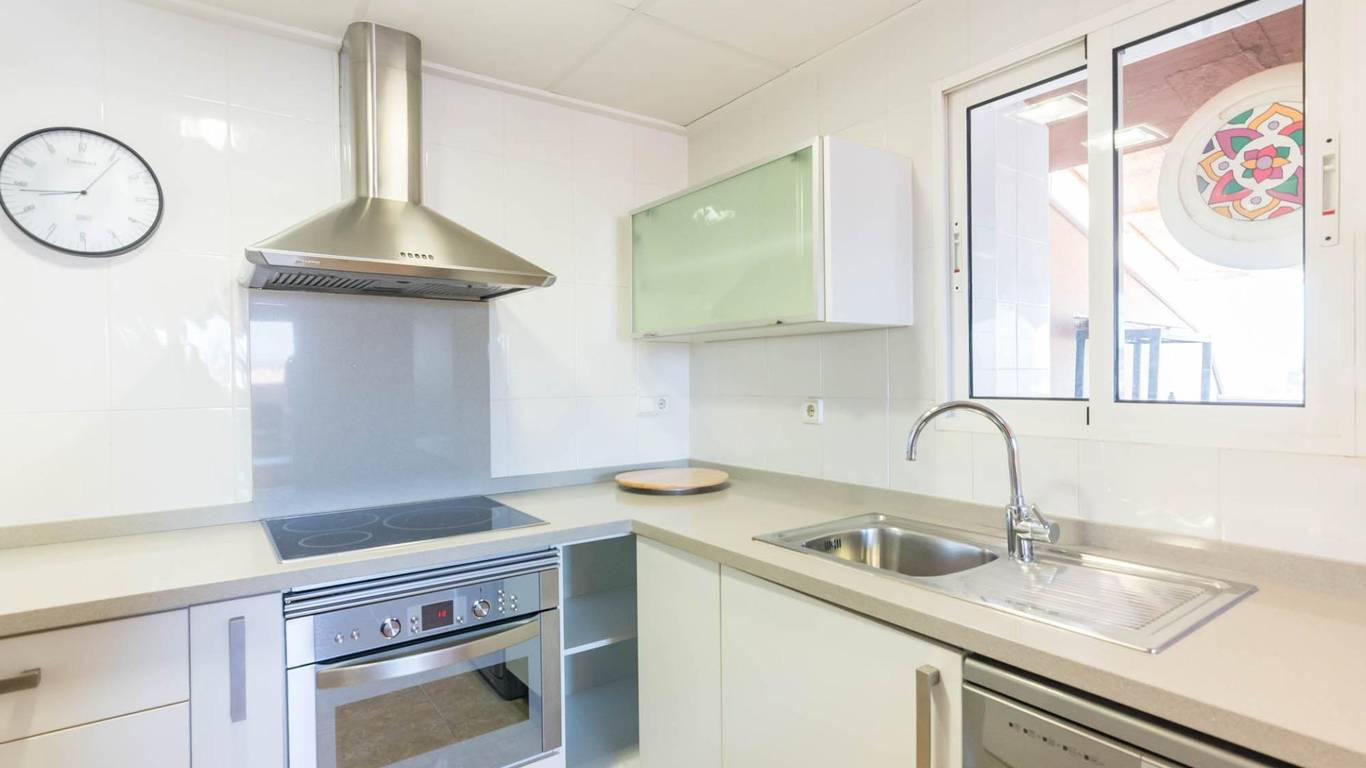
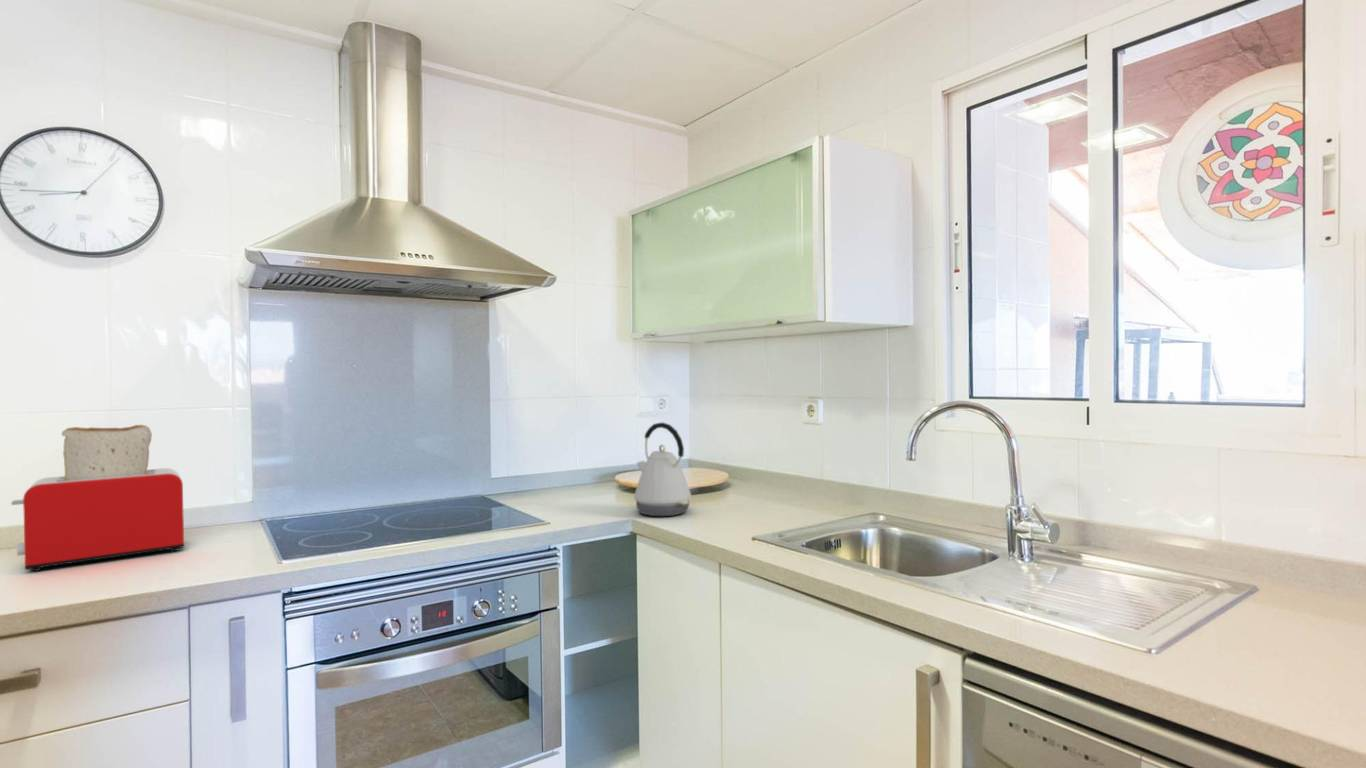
+ kettle (660, 467)
+ toaster (101, 491)
